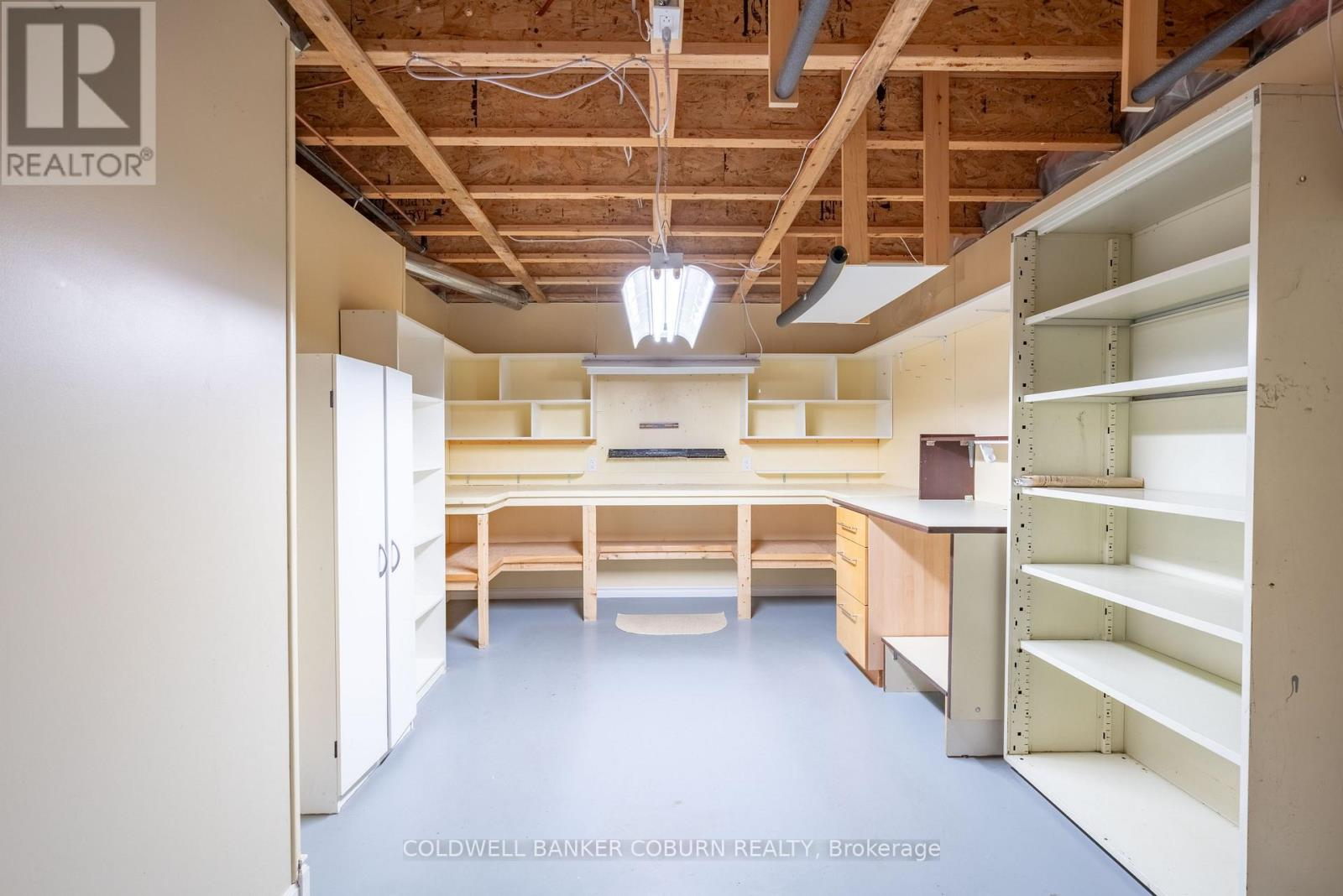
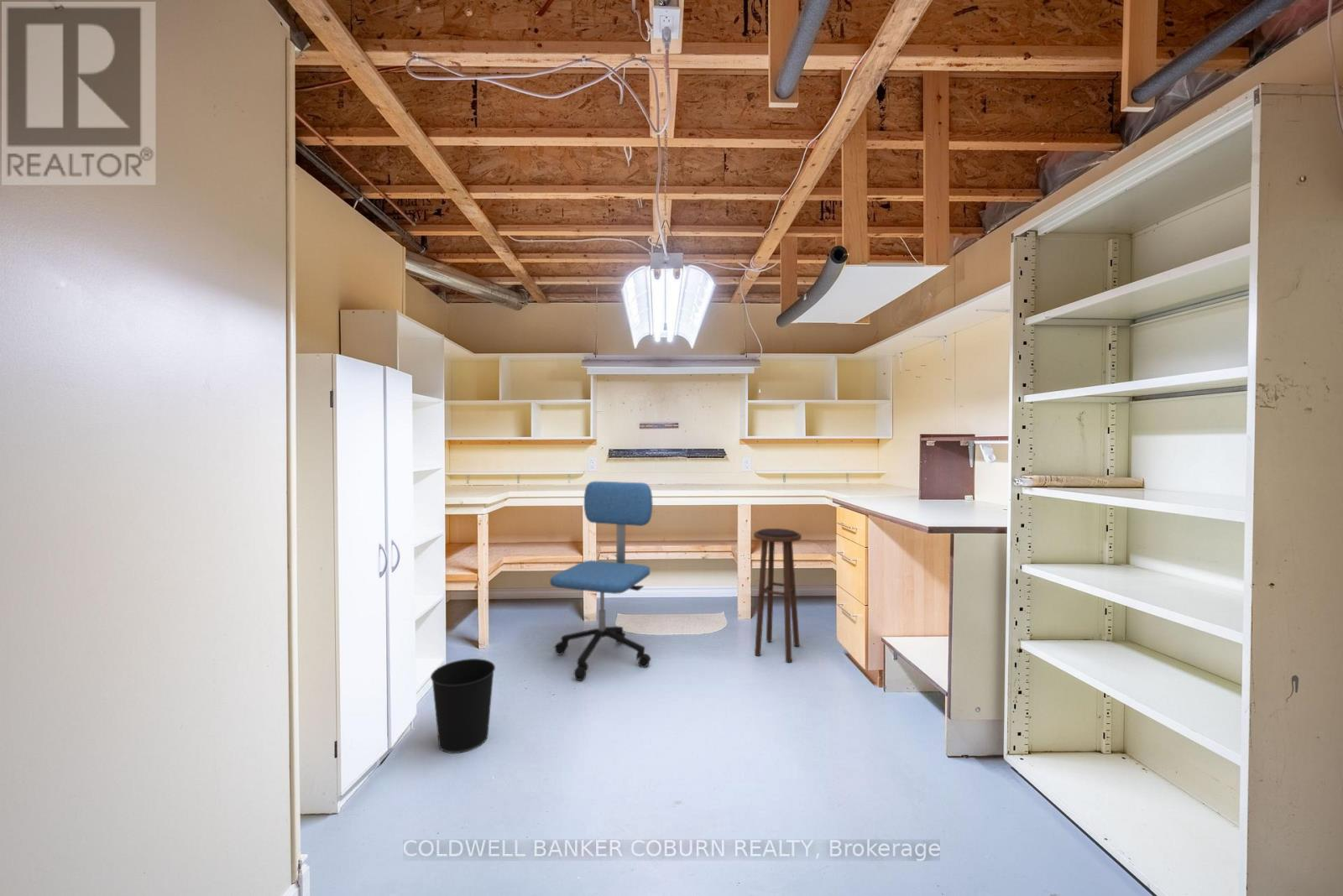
+ stool (777, 591)
+ wastebasket (463, 705)
+ office chair (601, 572)
